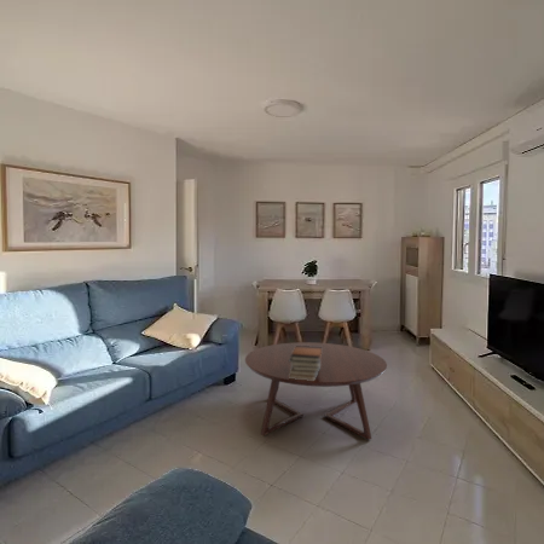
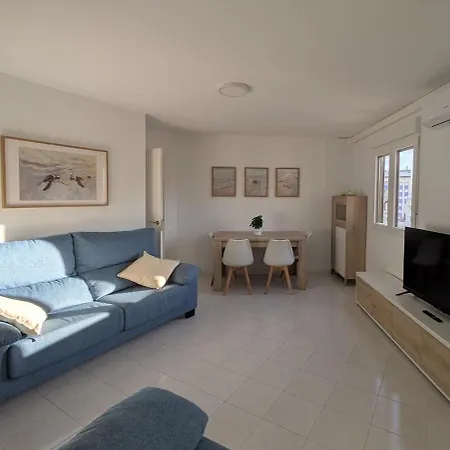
- coffee table (314, 386)
- book stack (306, 361)
